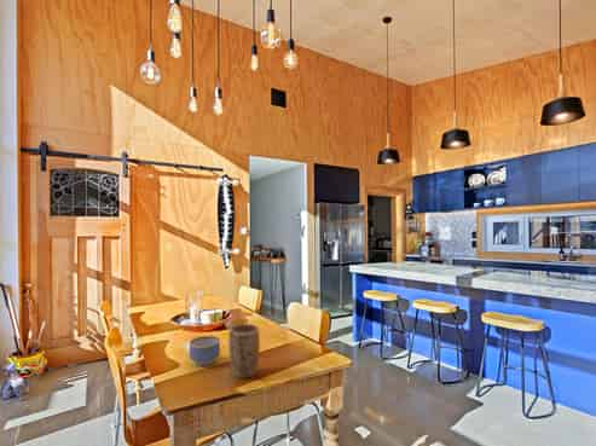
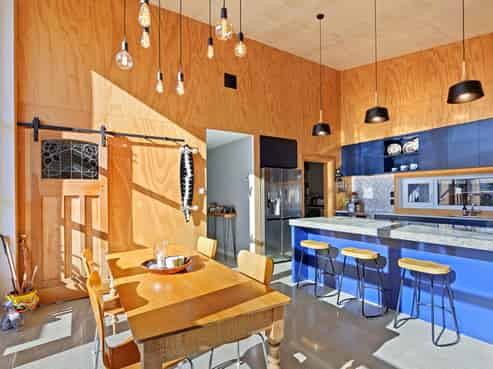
- bowl (204, 351)
- plant pot (244, 351)
